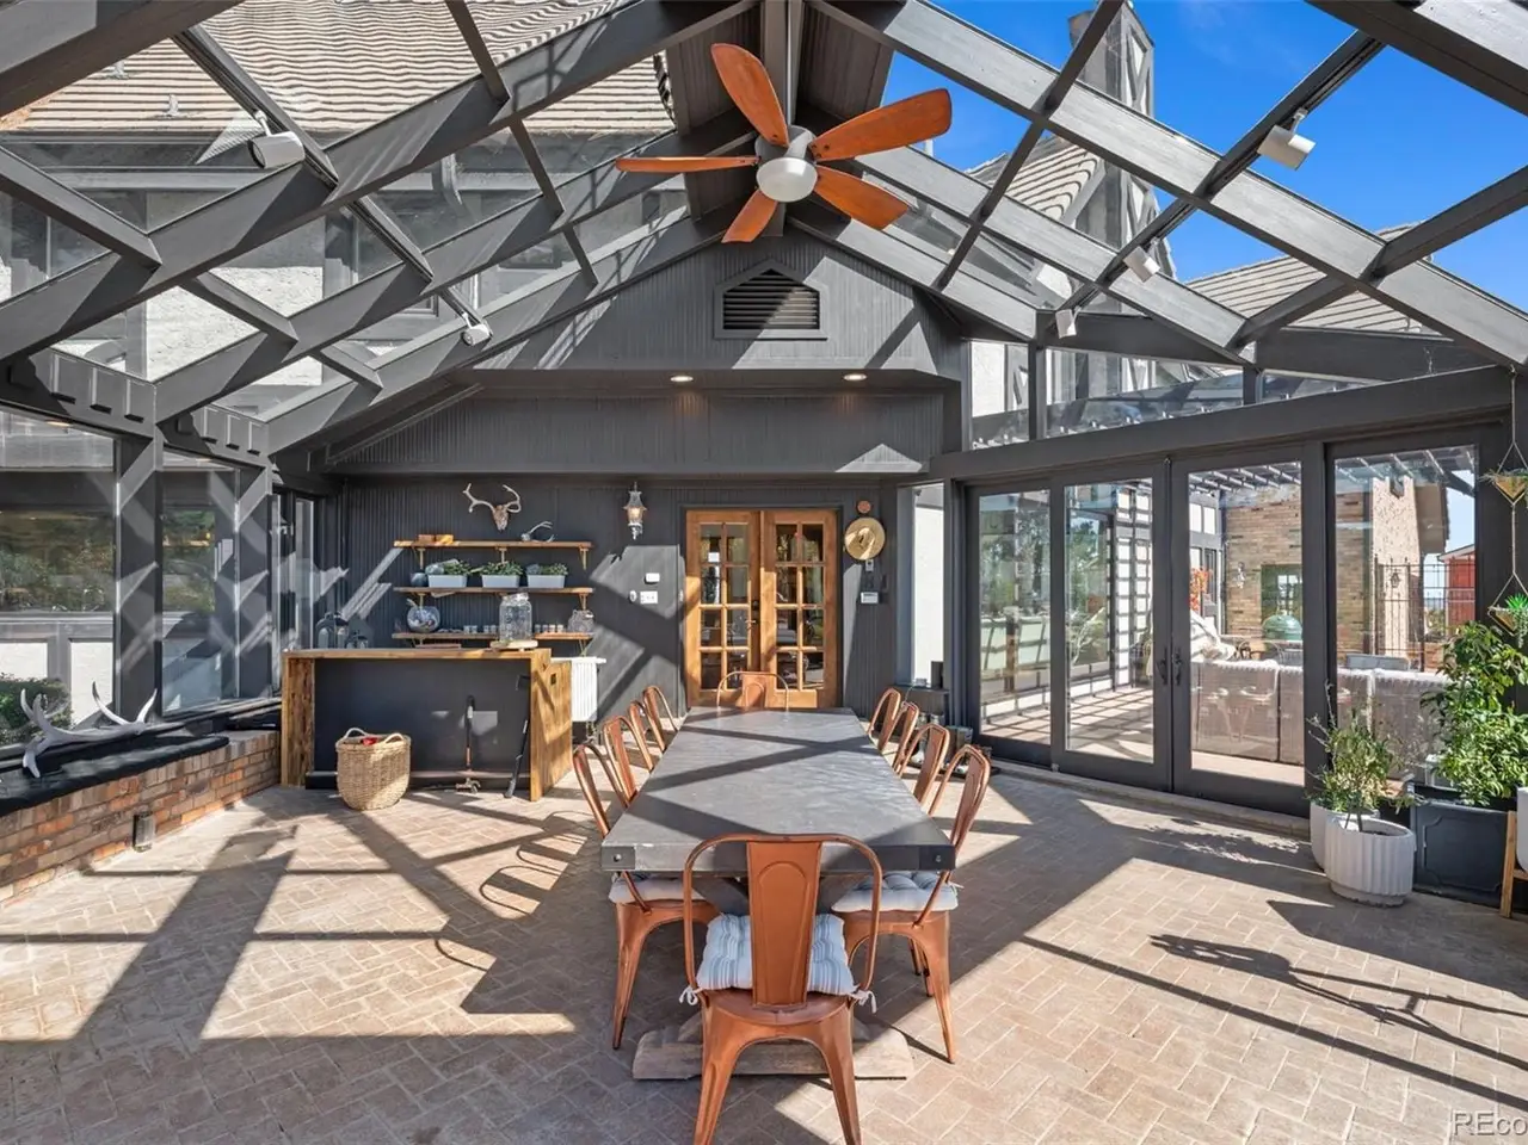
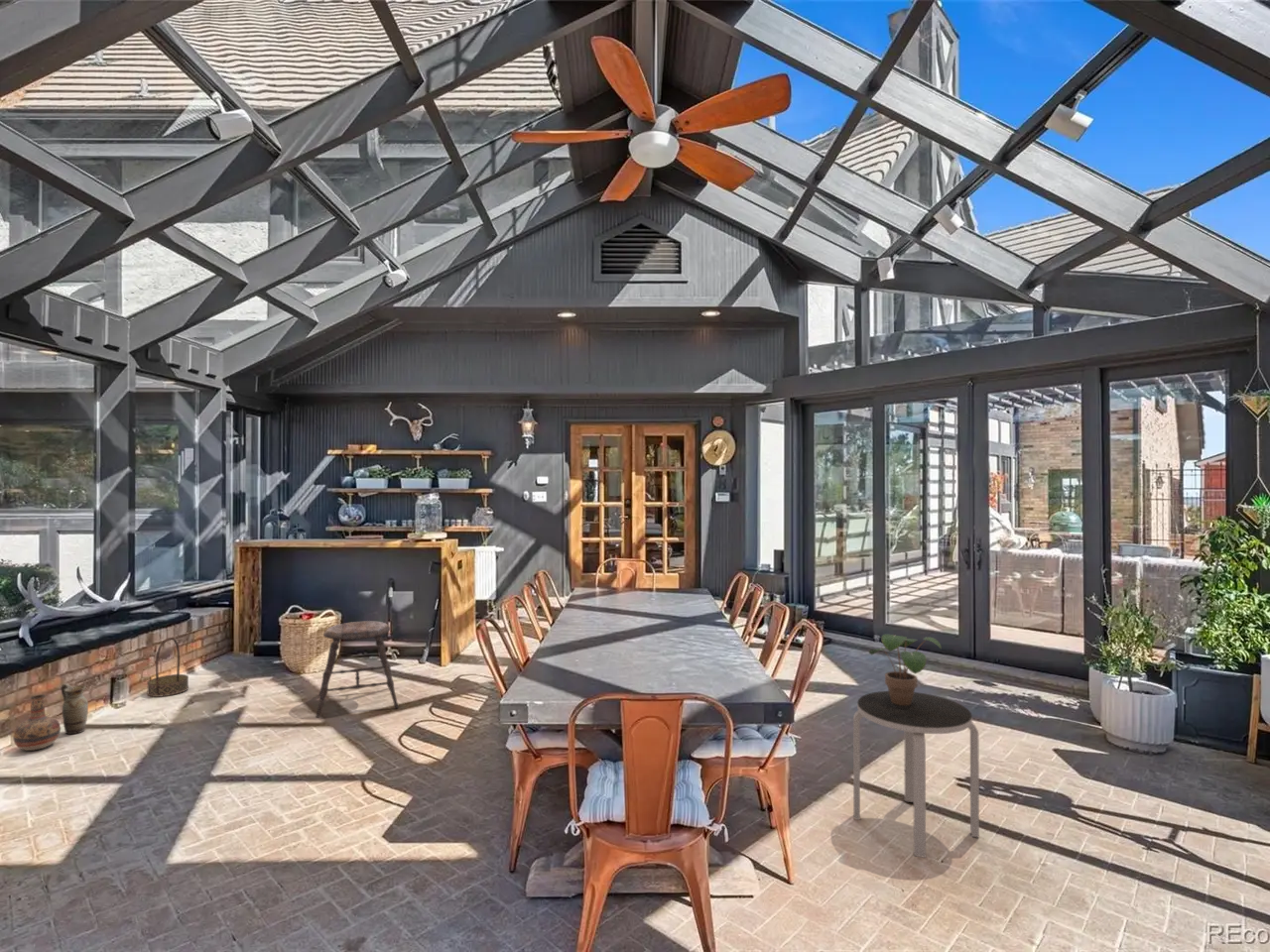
+ ceramic jug (72, 707)
+ stool (357, 668)
+ side table (914, 767)
+ vase (37, 721)
+ basket (178, 664)
+ potted plant (900, 665)
